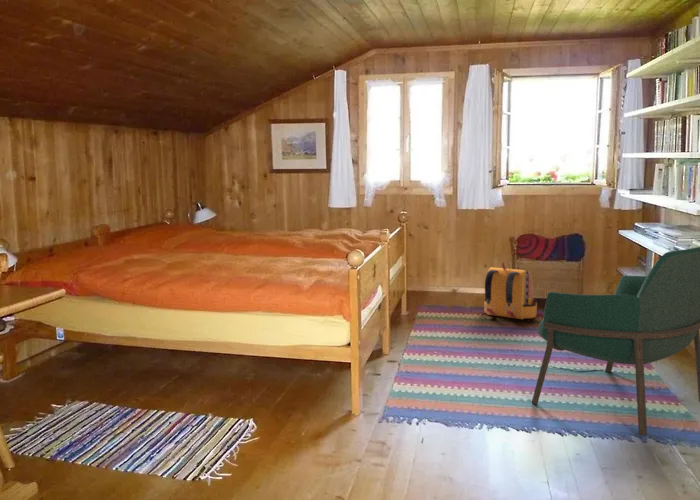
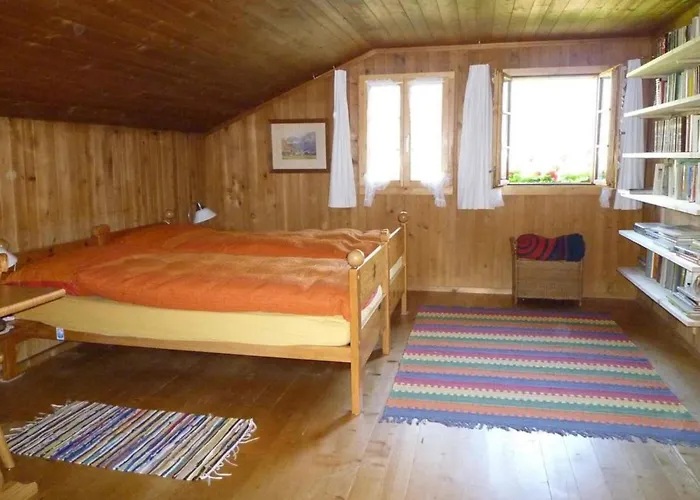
- backpack (509, 288)
- armchair (620, 322)
